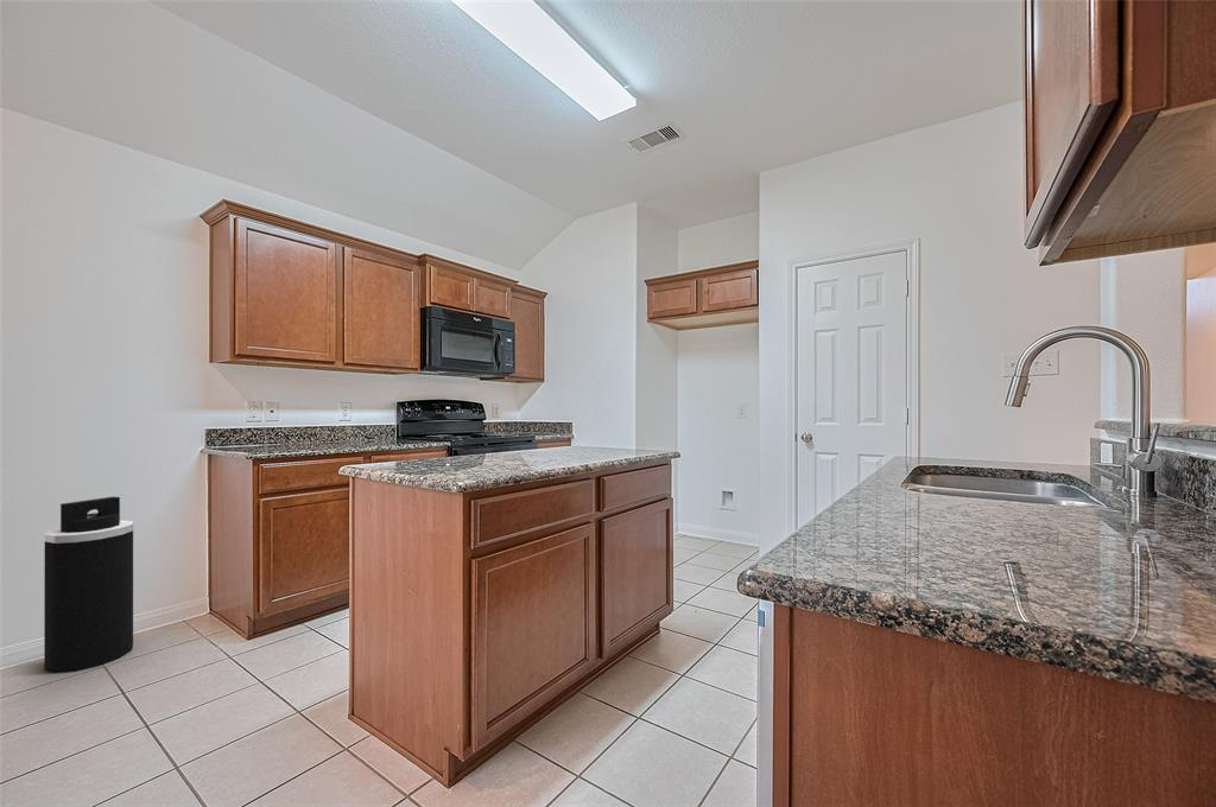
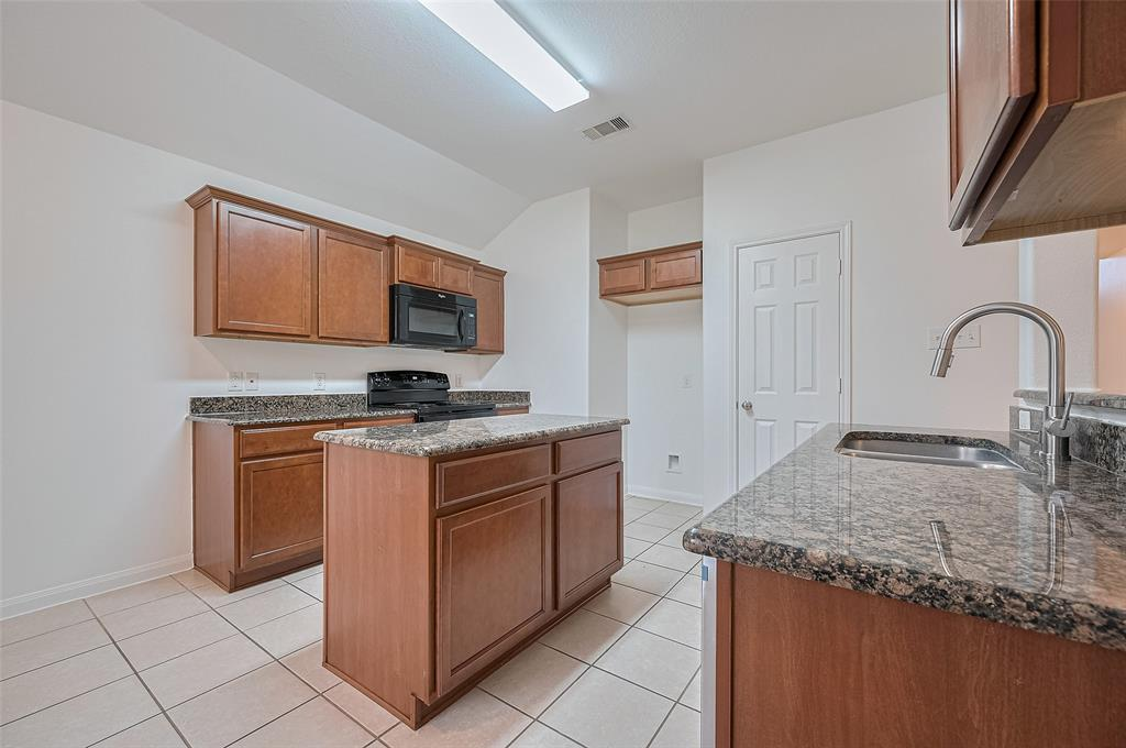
- trash can (90, 578)
